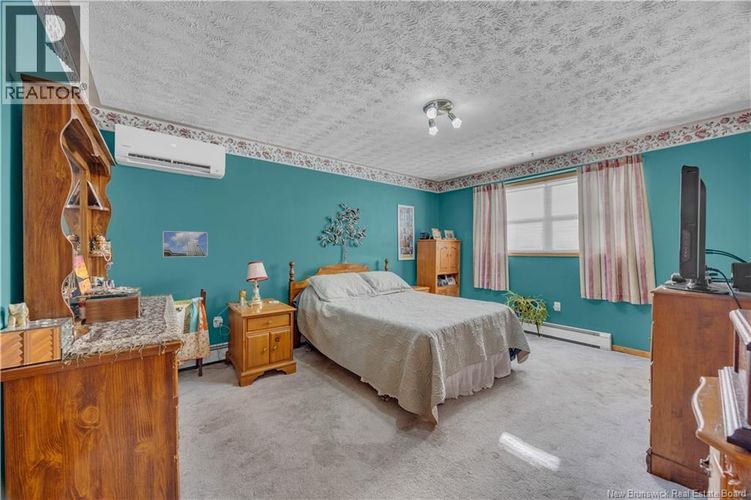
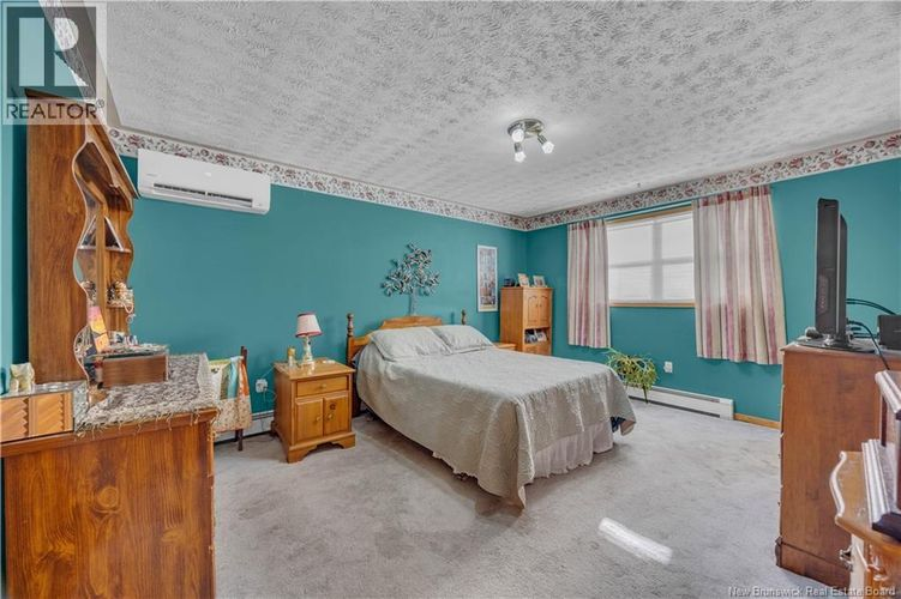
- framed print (185, 244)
